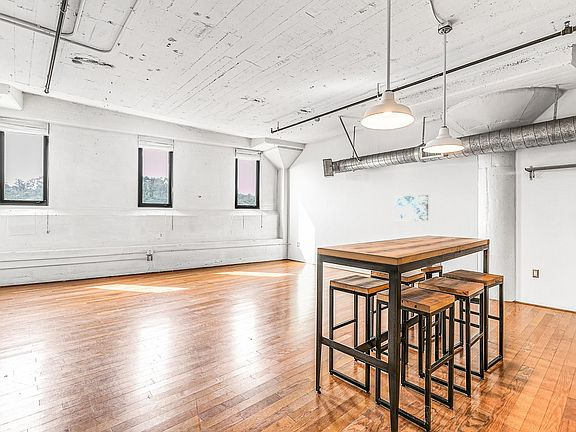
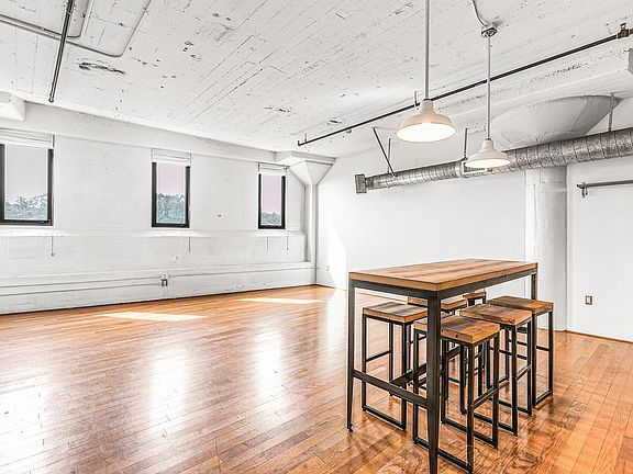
- wall art (410, 208)
